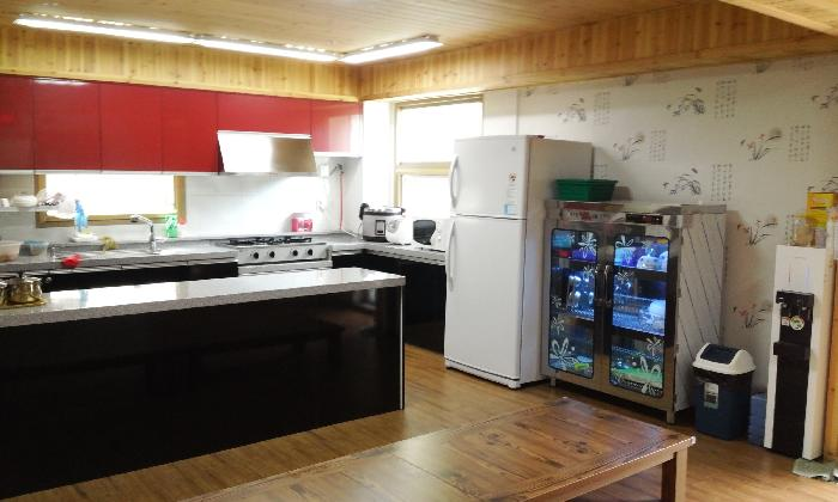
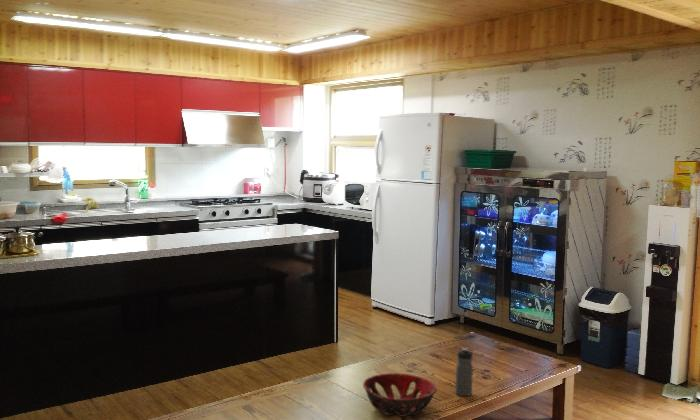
+ water bottle (464, 371)
+ decorative bowl (400, 395)
